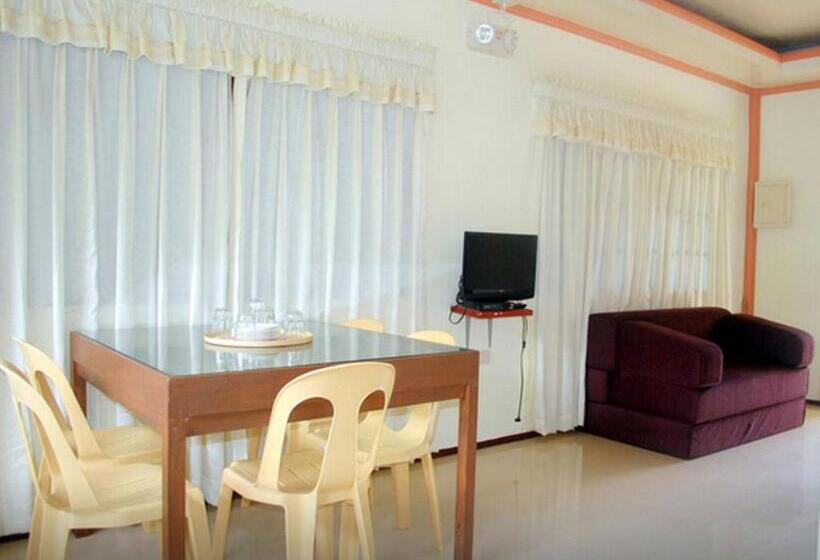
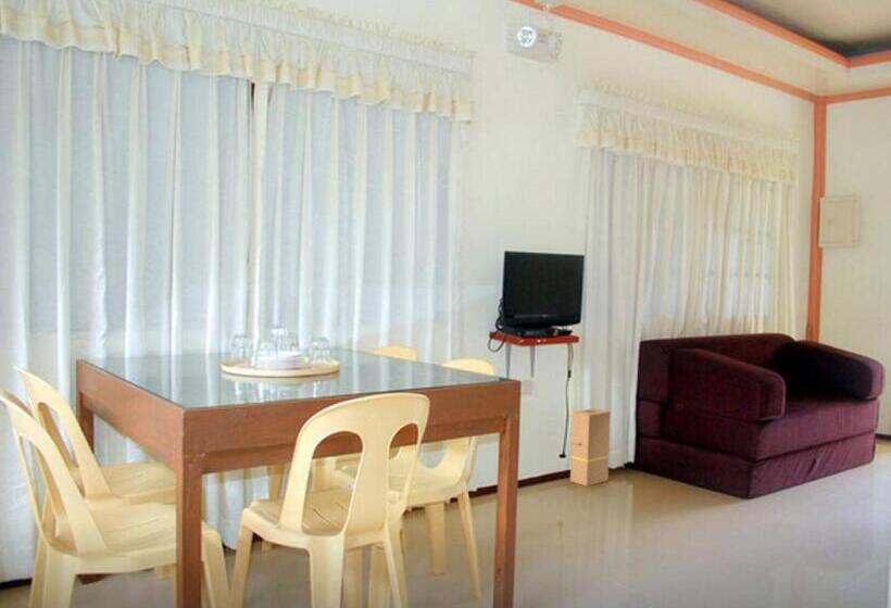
+ cardboard box (590, 446)
